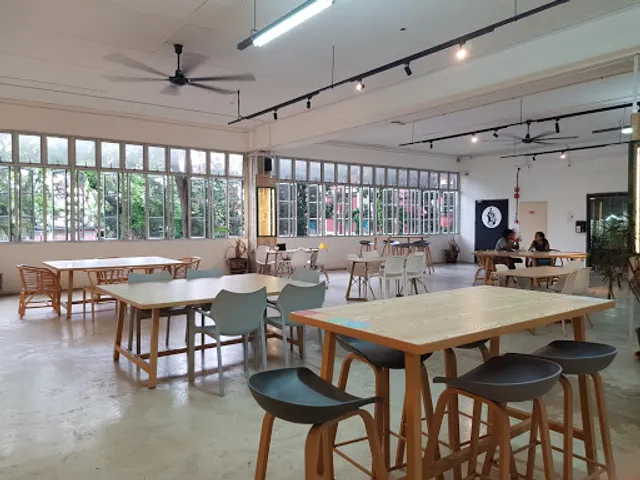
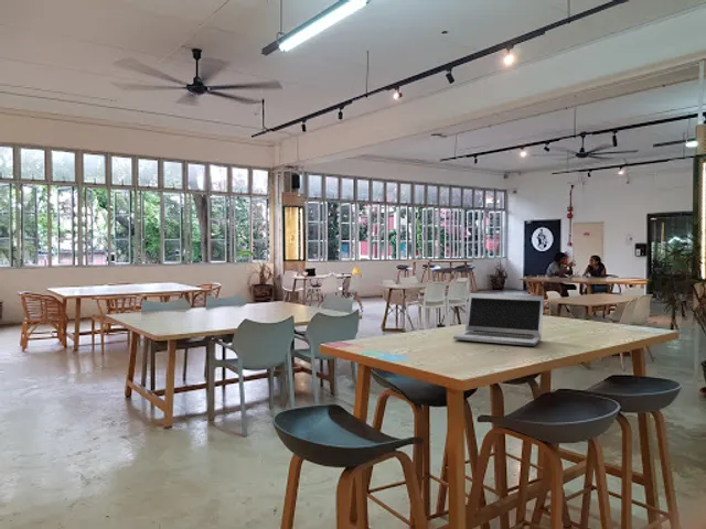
+ laptop (499, 317)
